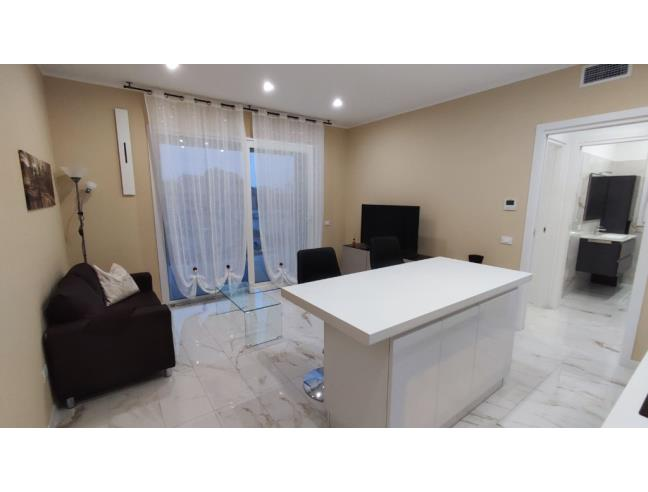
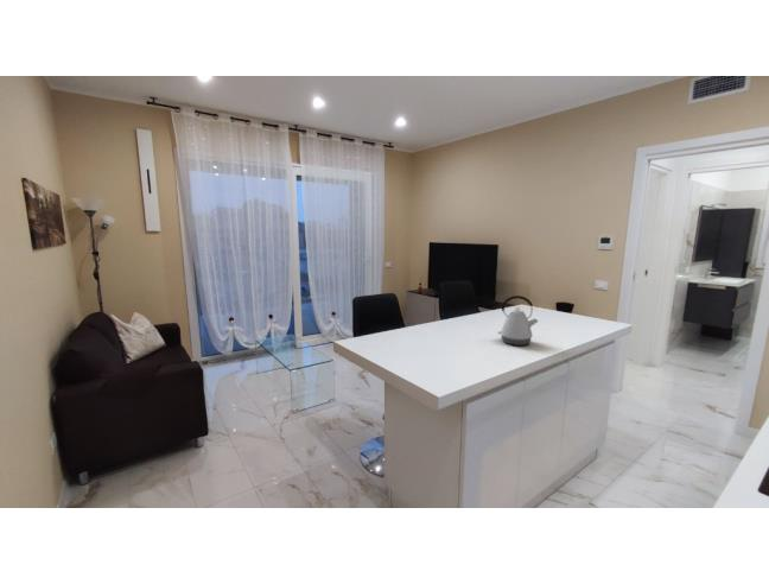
+ kettle (517, 318)
